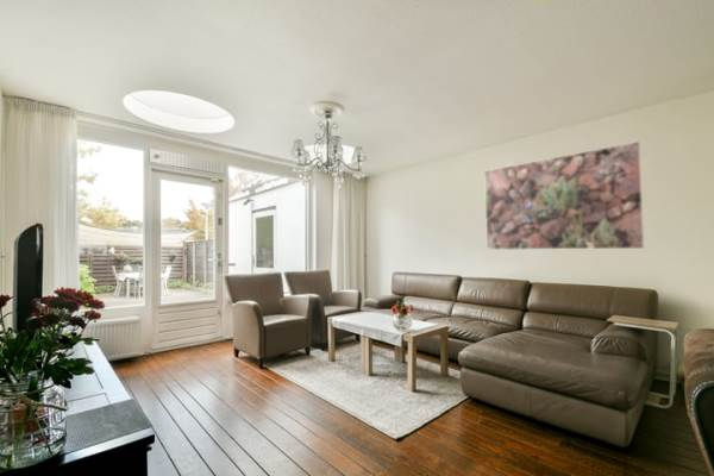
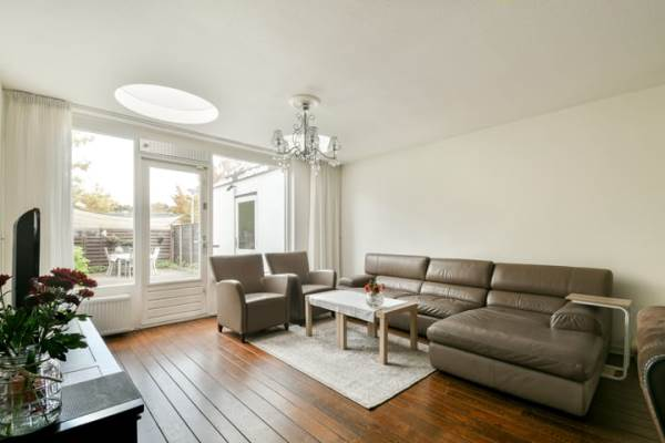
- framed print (551, 203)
